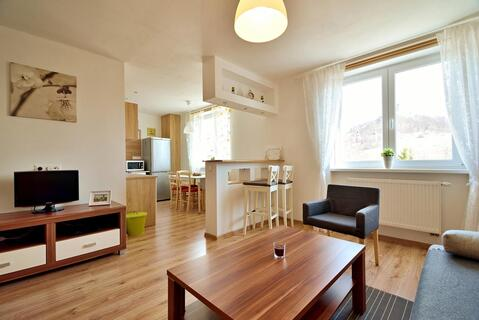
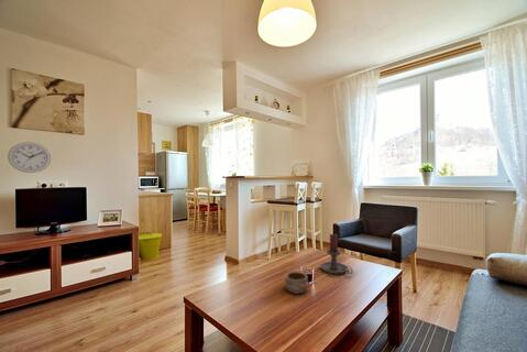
+ pottery (296, 282)
+ wall clock (30, 157)
+ candle holder (337, 252)
